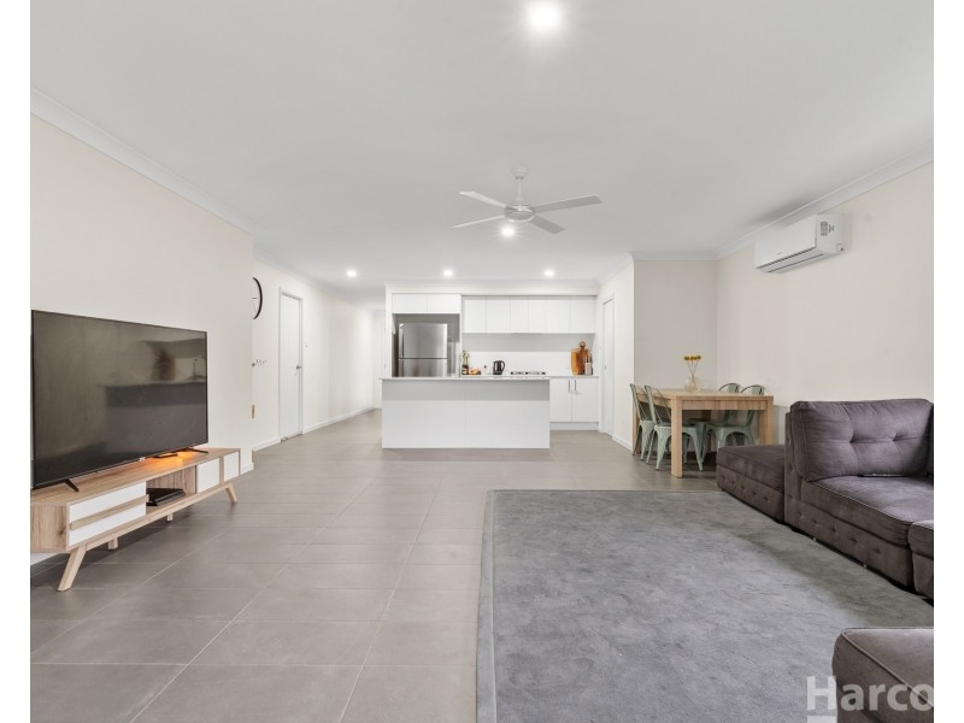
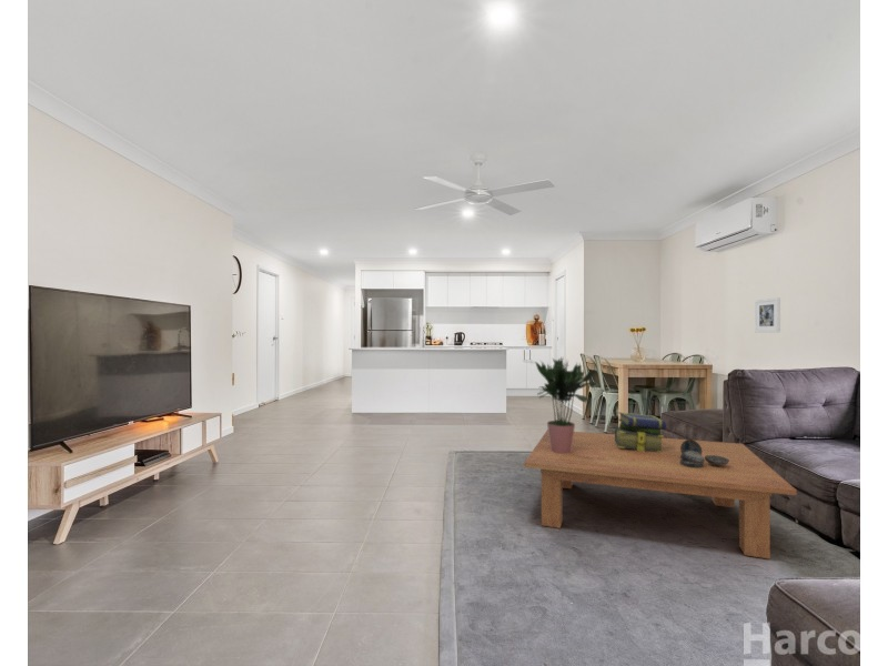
+ stack of books (639, 430)
+ decorative bowl (698, 453)
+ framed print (767, 315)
+ potted plant (568, 404)
+ coffee table (642, 482)
